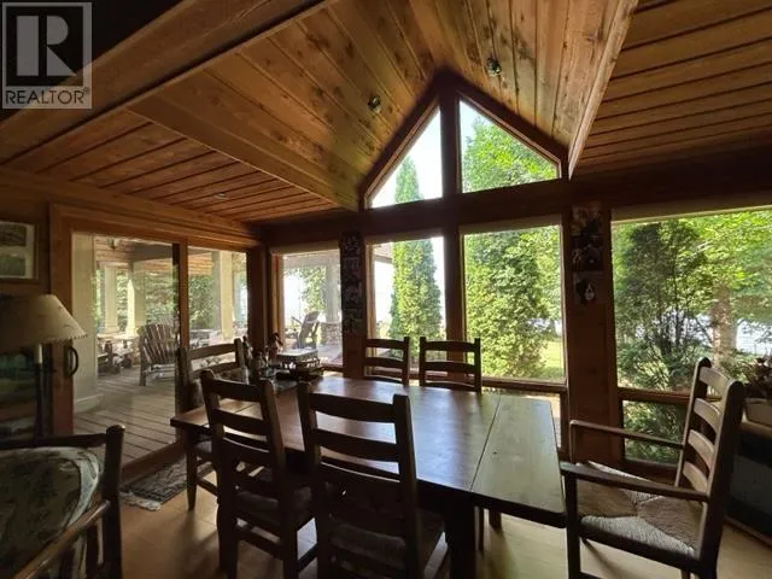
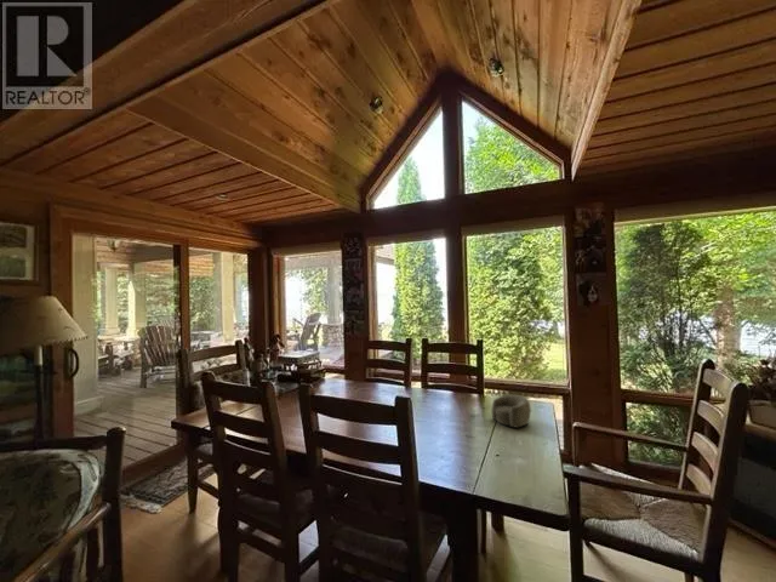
+ decorative bowl (512, 409)
